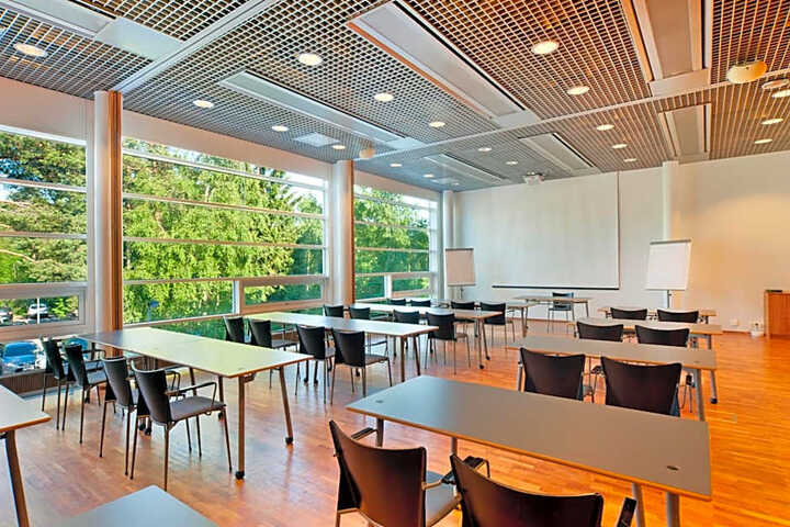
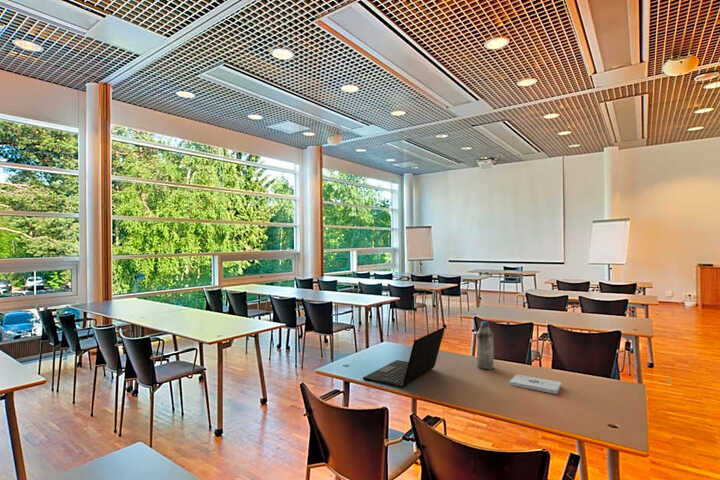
+ notepad (535, 383)
+ water bottle (485, 344)
+ laptop (410, 355)
